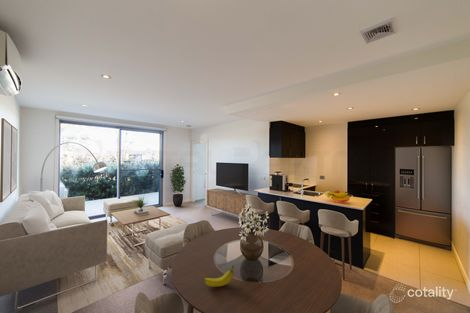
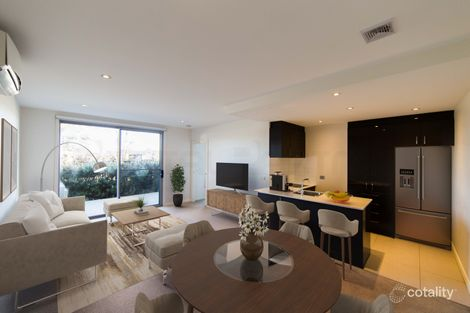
- fruit (220, 277)
